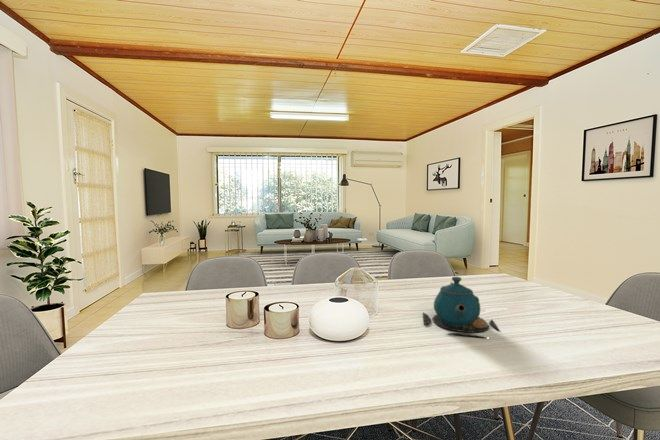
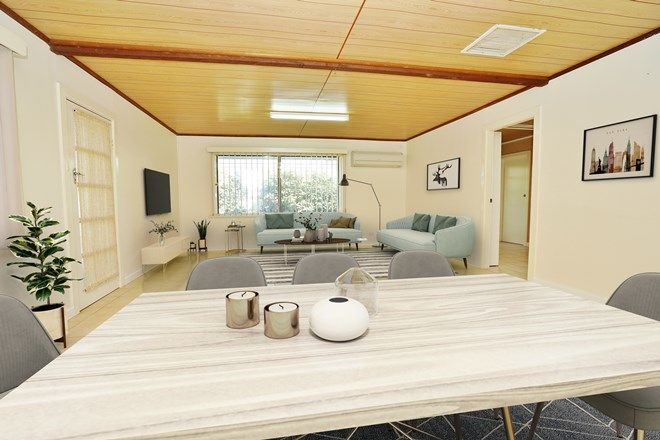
- teapot (459, 299)
